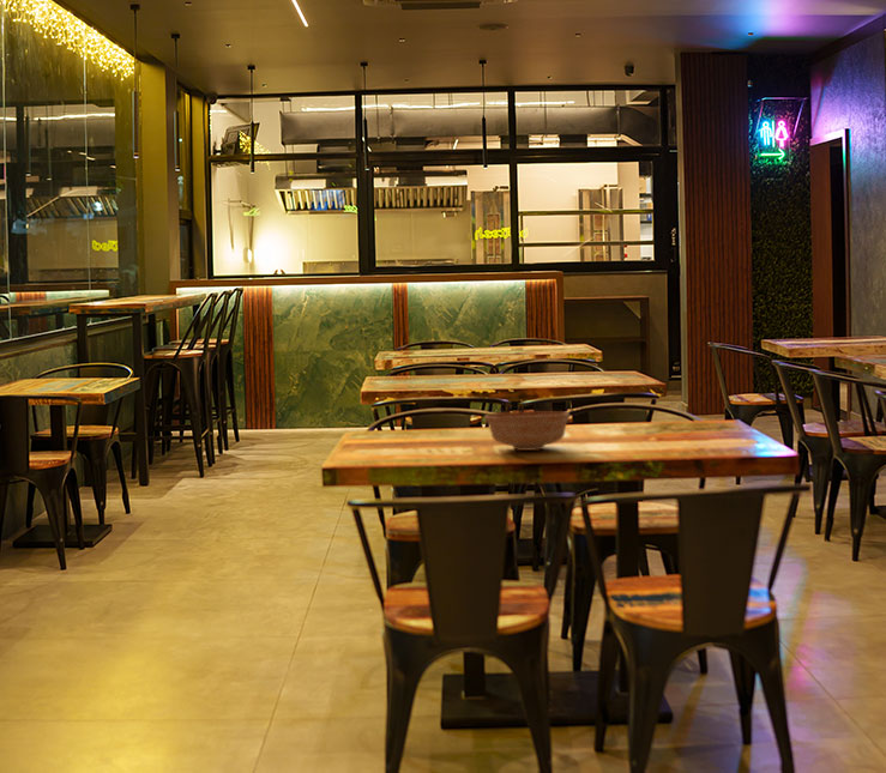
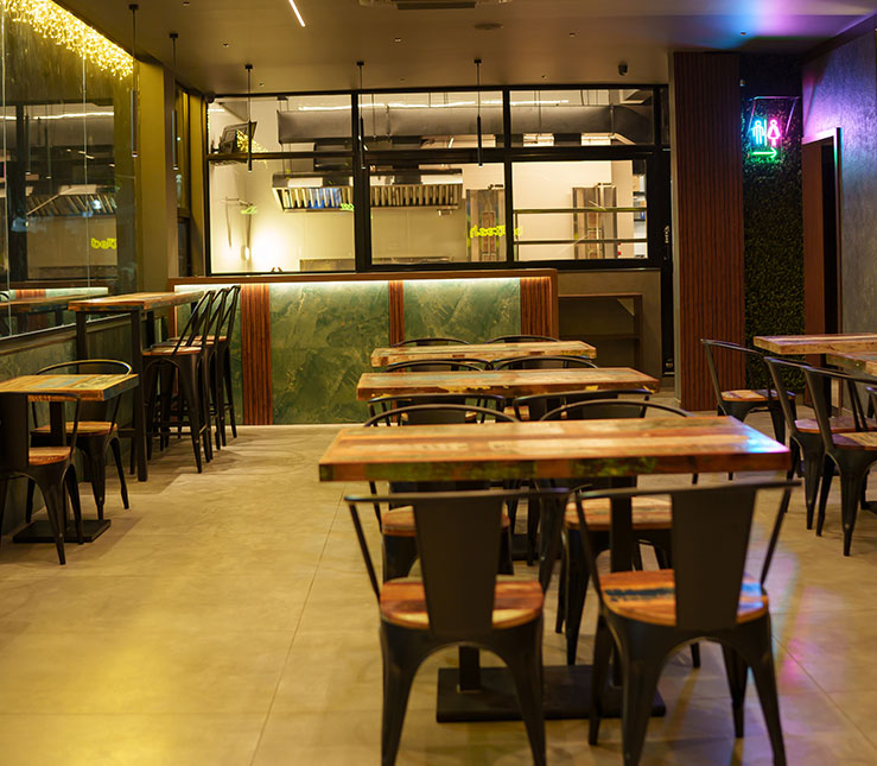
- bowl (528, 430)
